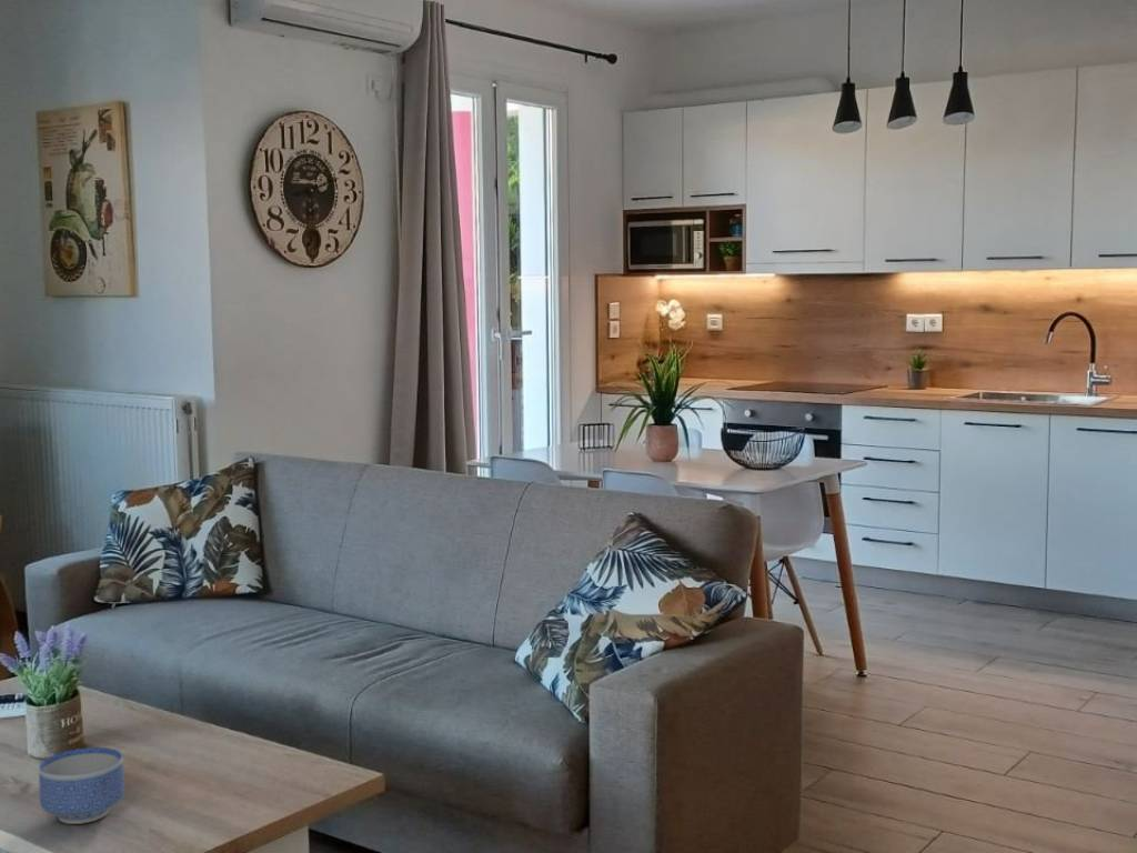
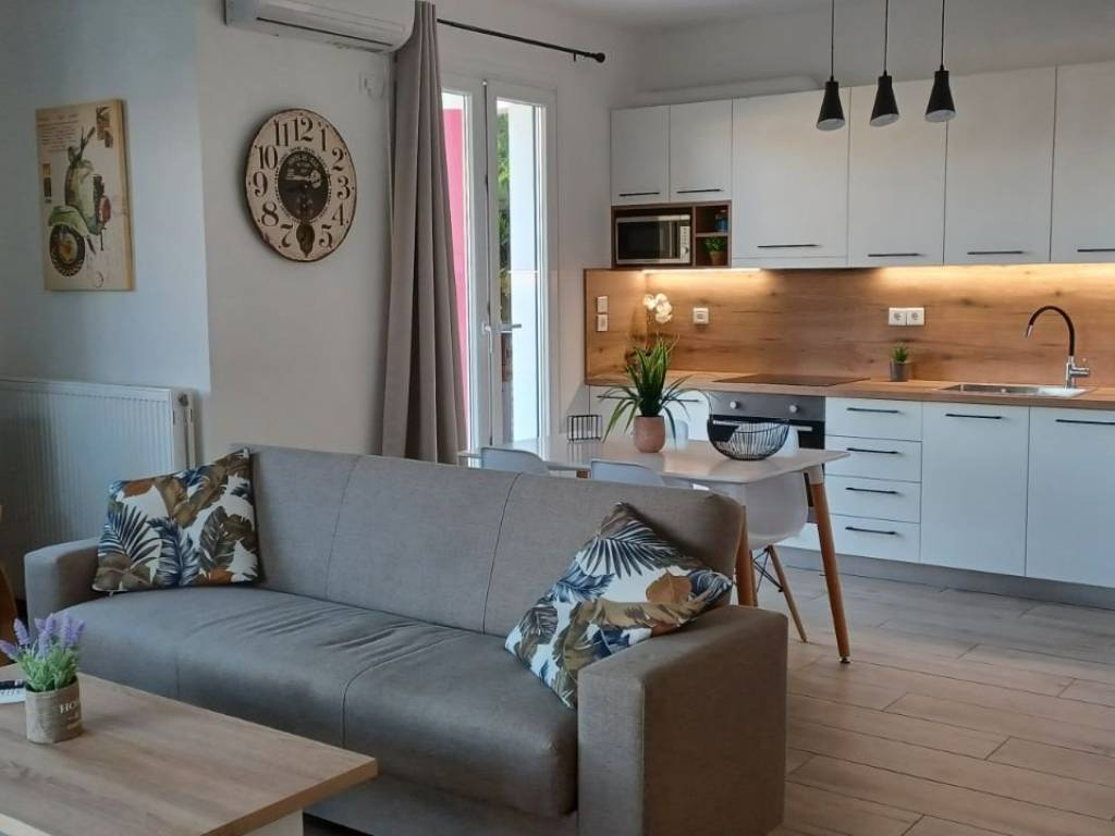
- bowl (82, 787)
